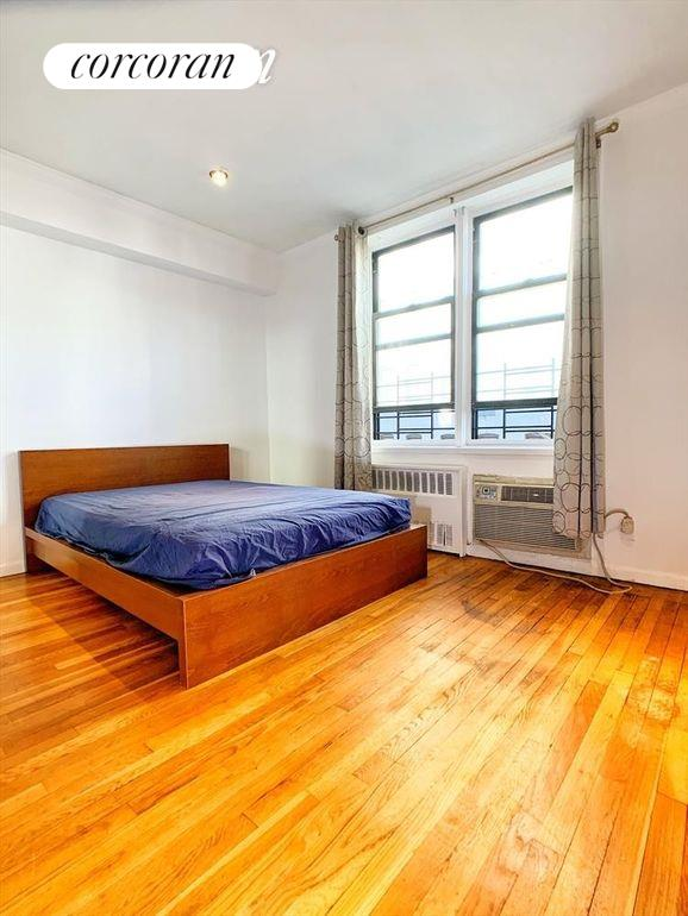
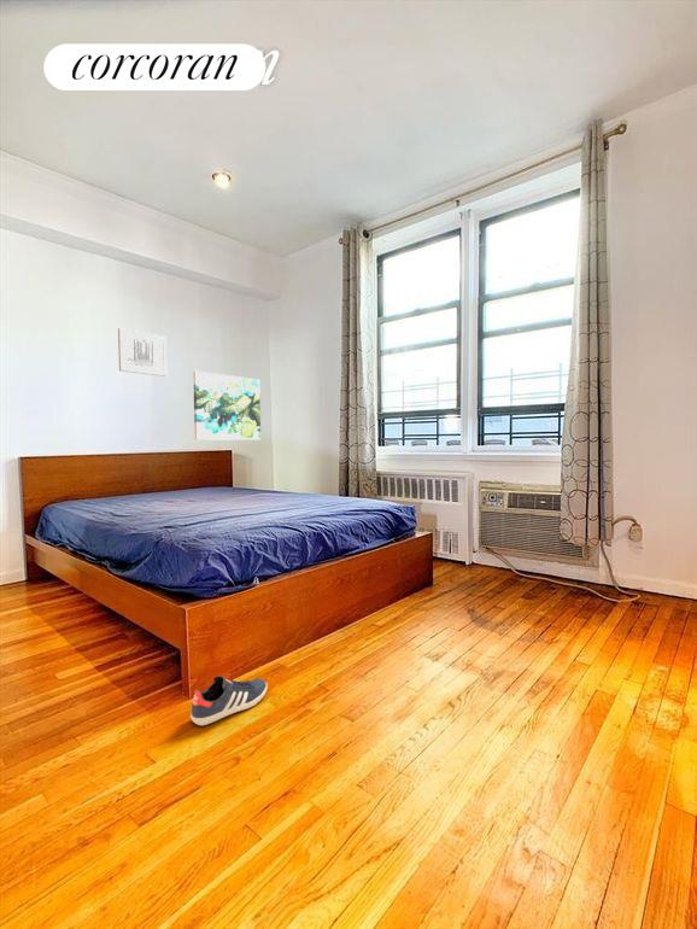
+ wall art (228, 408)
+ wall art (142, 352)
+ sneaker (232, 690)
